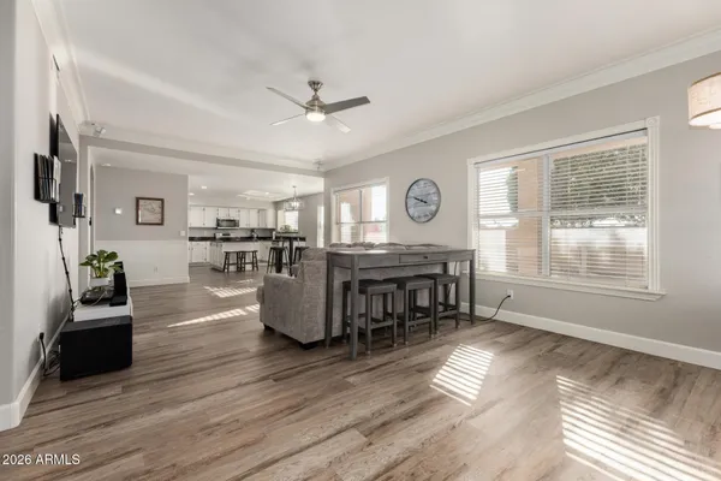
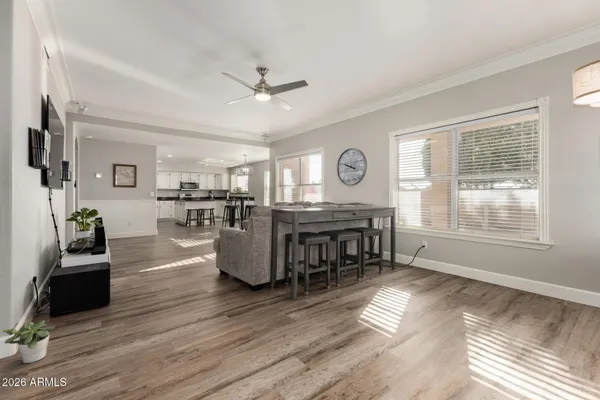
+ potted plant (27, 341)
